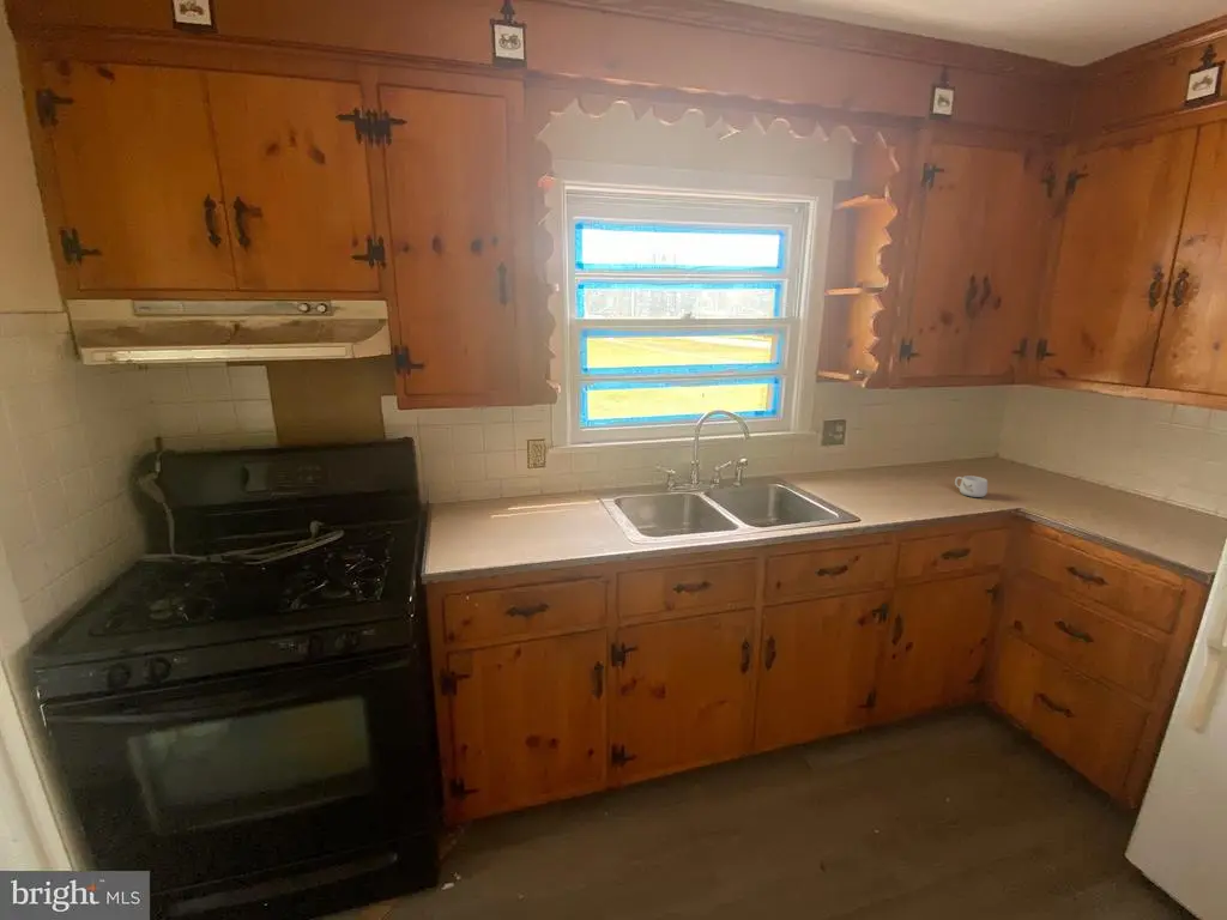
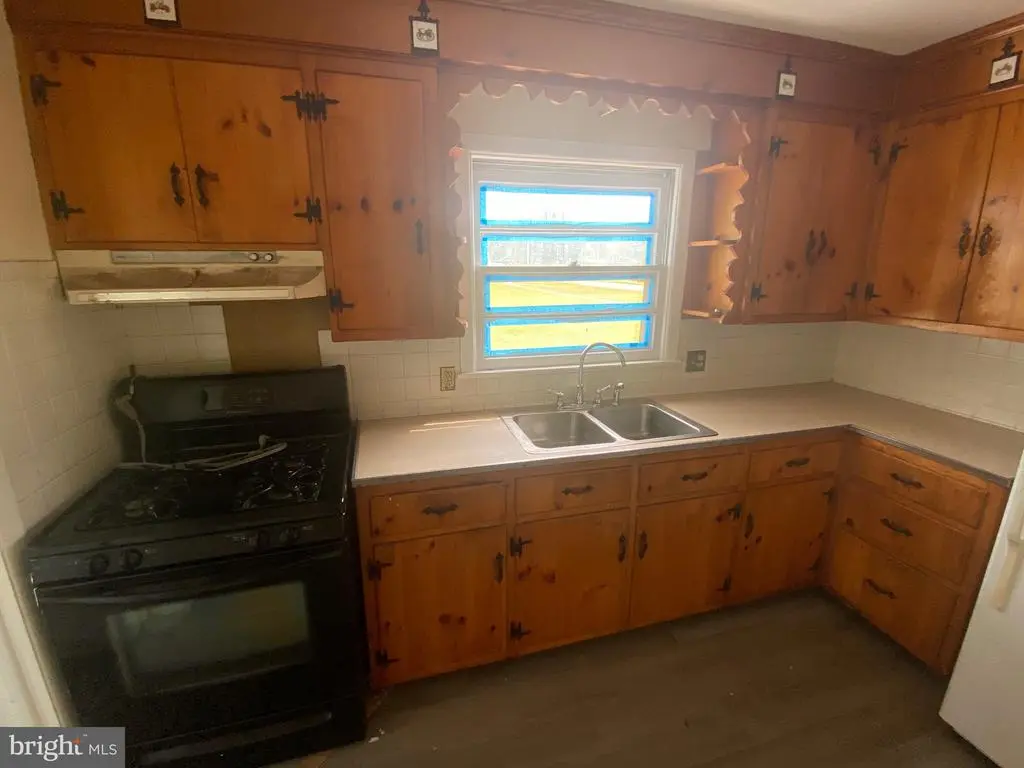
- mug (969, 485)
